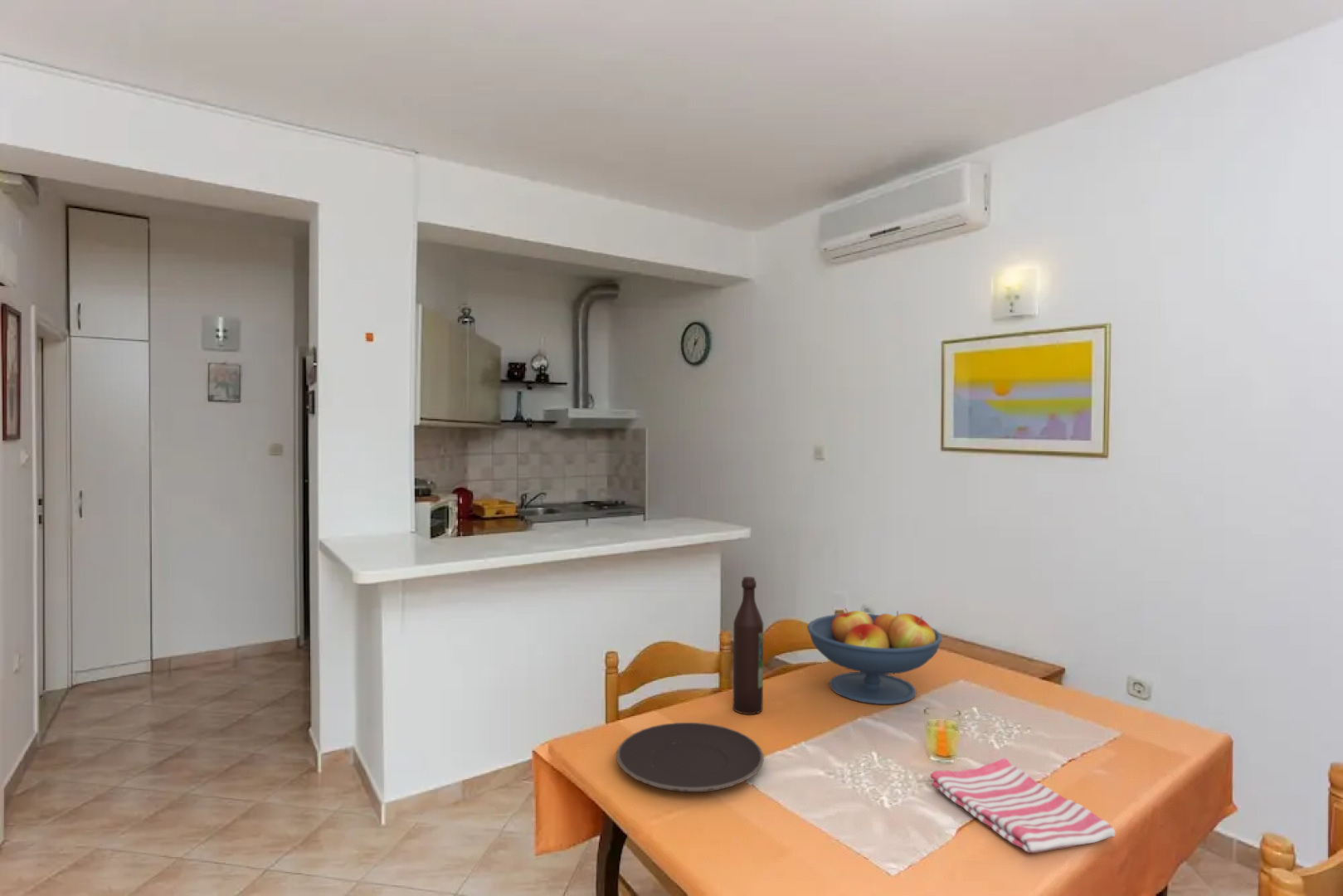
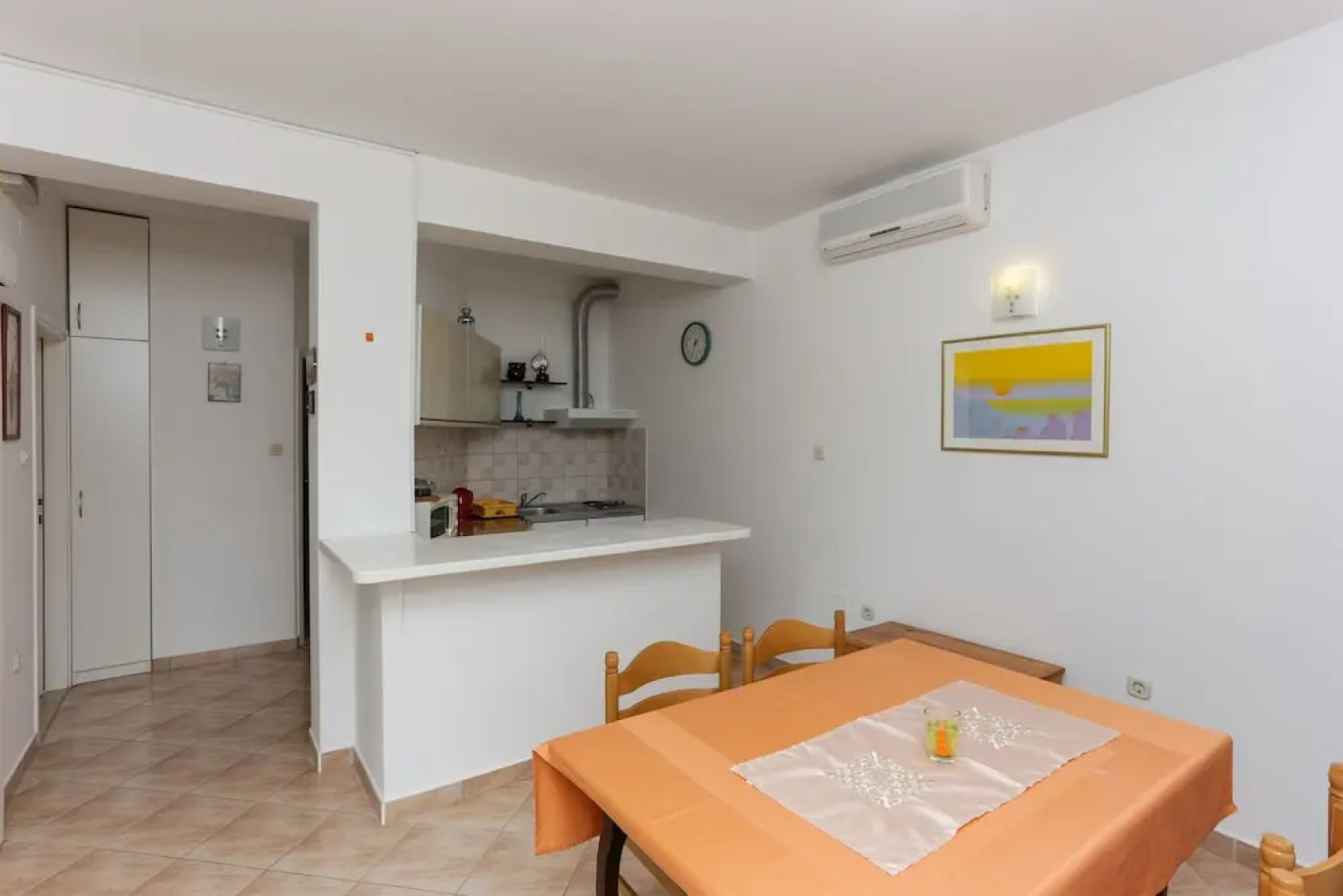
- plate (689, 757)
- dish towel (1015, 801)
- fruit bowl (873, 649)
- wine bottle (748, 643)
